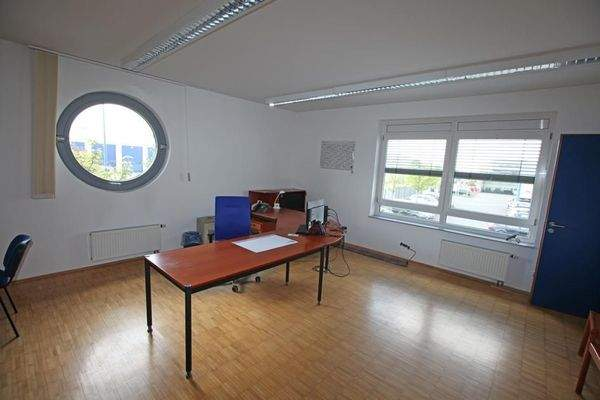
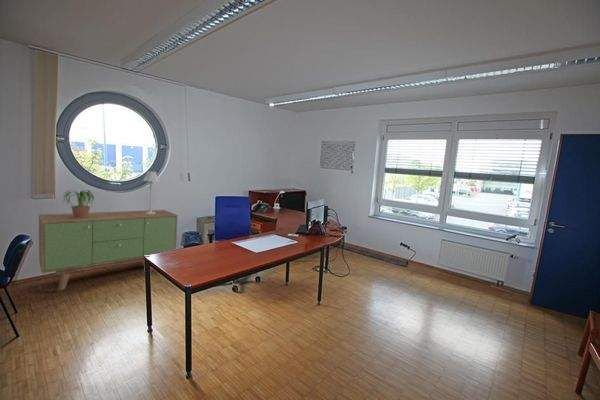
+ table lamp (151, 192)
+ sideboard (114, 244)
+ potted plant (79, 203)
